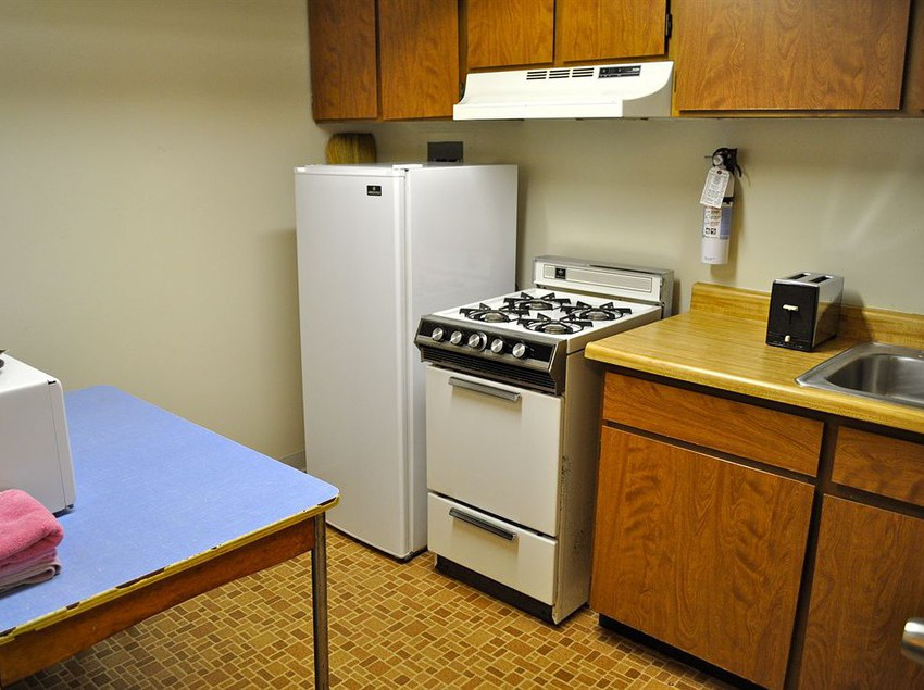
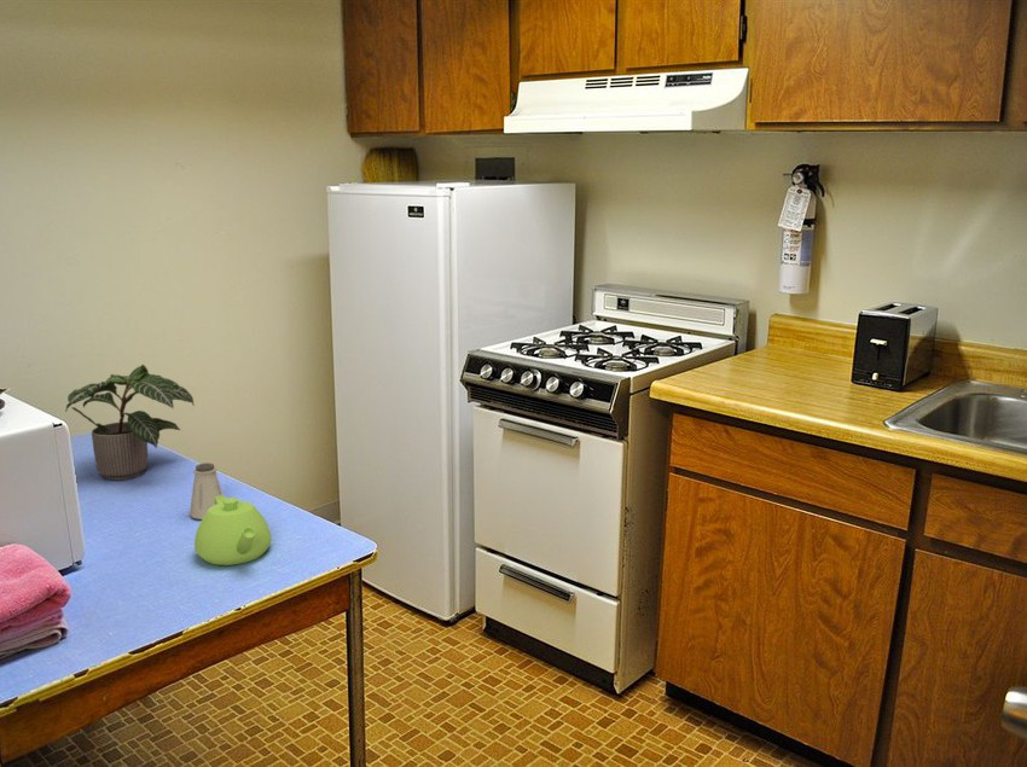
+ saltshaker (207, 489)
+ teapot (232, 527)
+ potted plant (132, 422)
